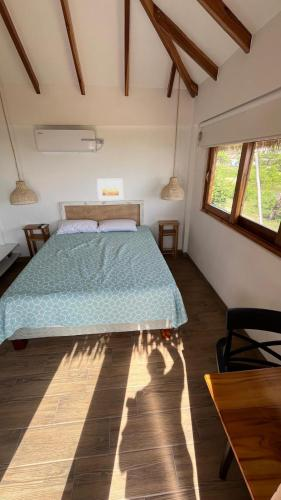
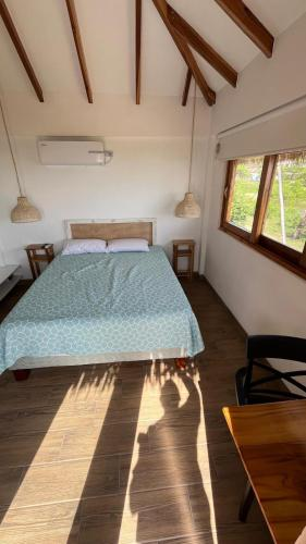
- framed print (110, 189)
